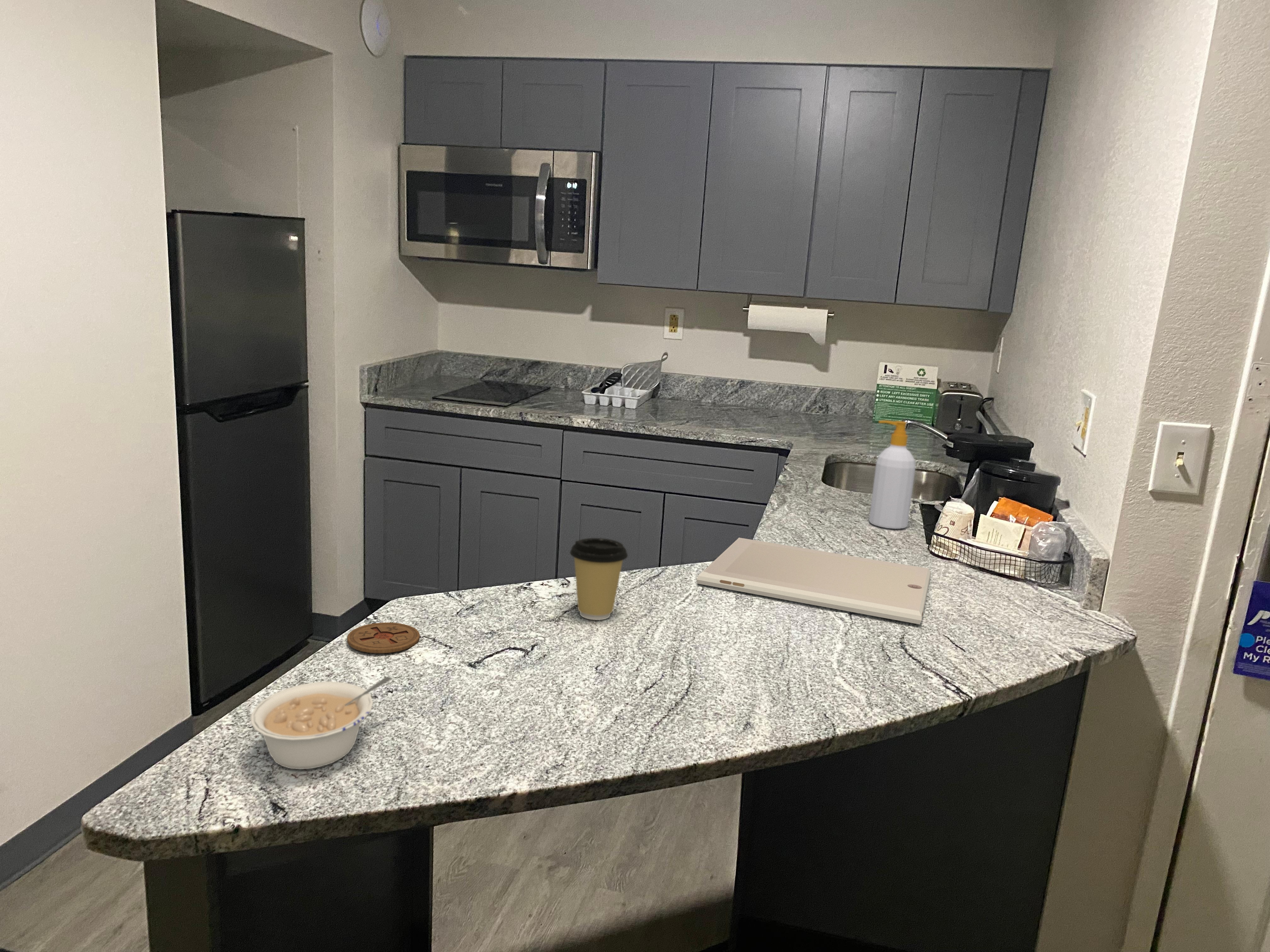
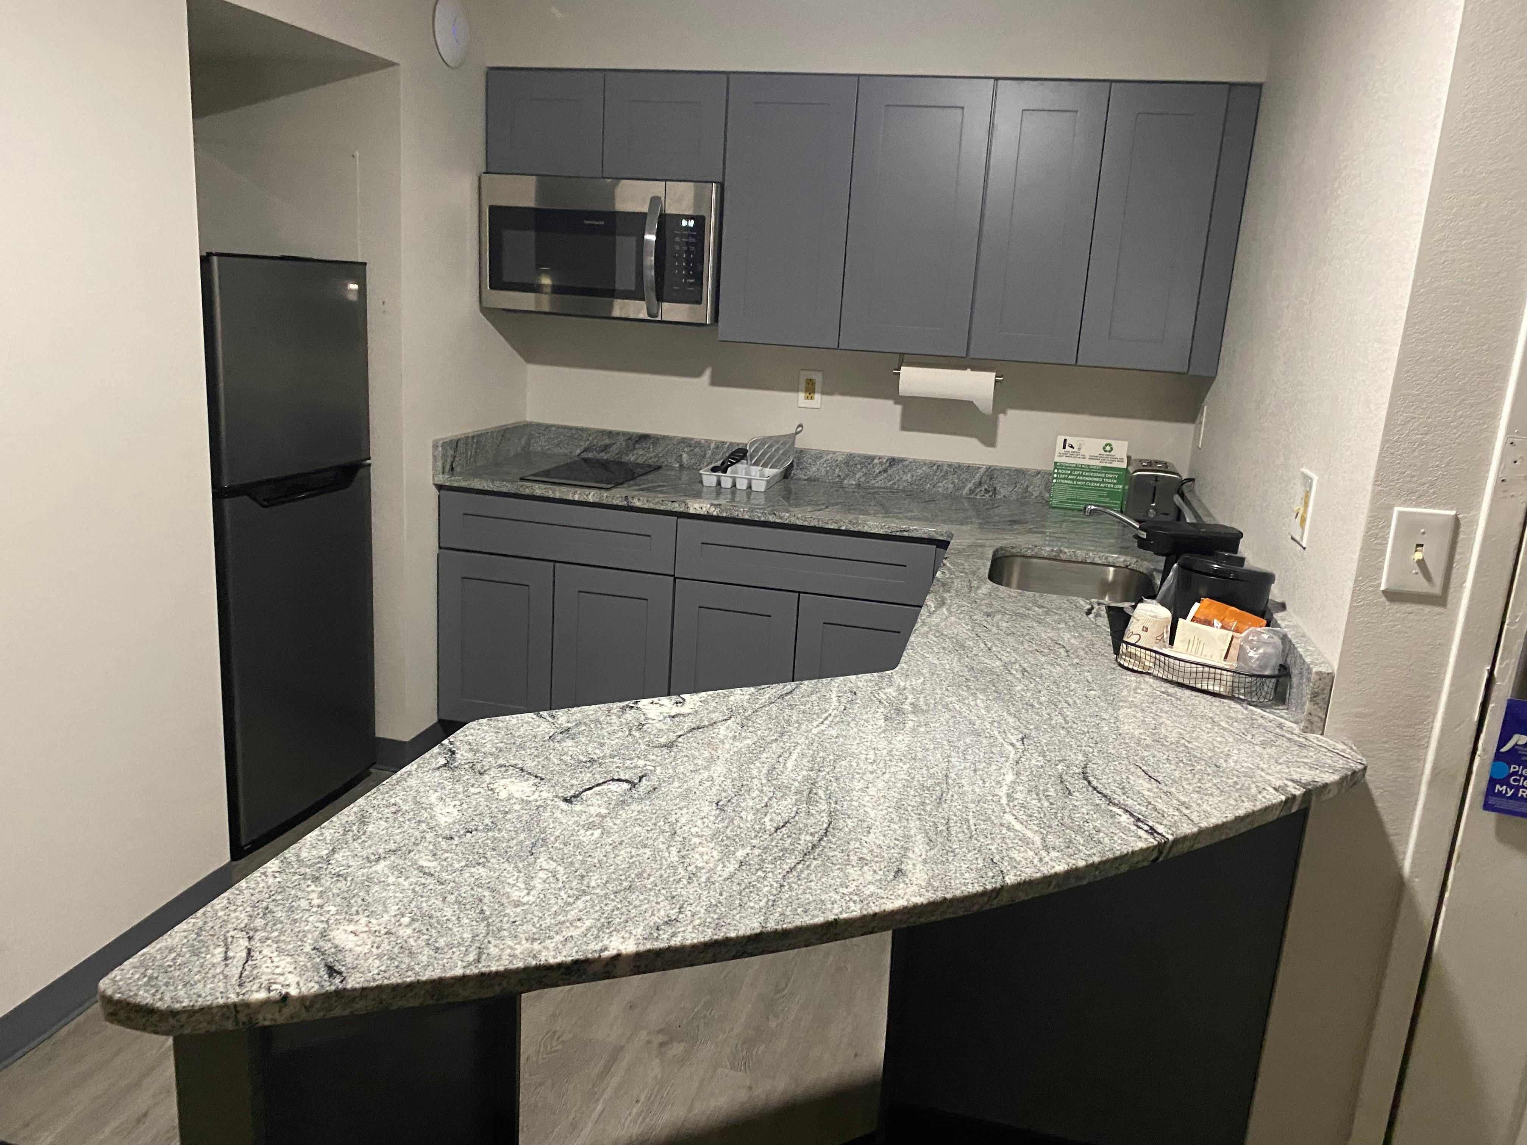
- soap bottle (893, 473)
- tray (818, 575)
- legume (316, 722)
- coaster (384, 637)
- coffee cup (597, 578)
